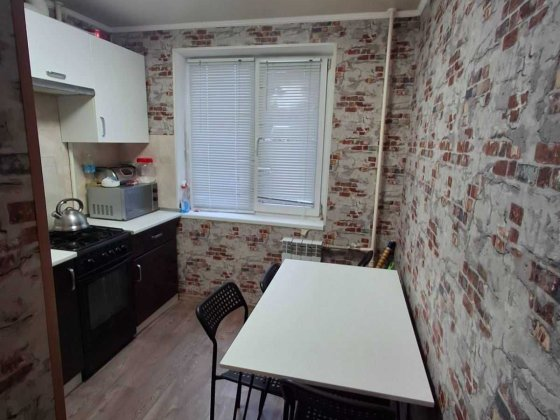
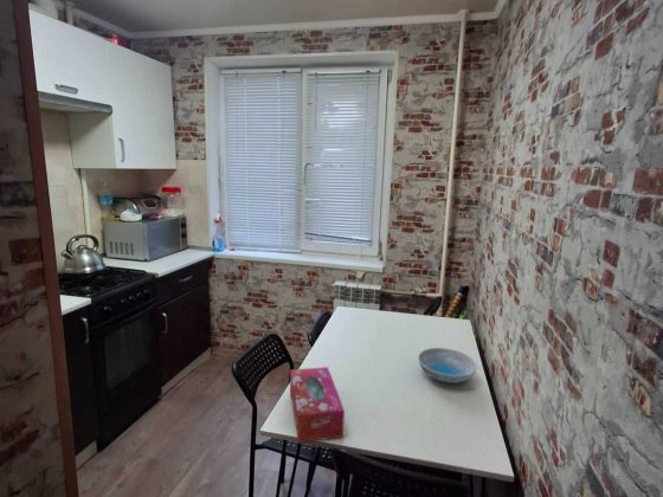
+ tissue box (314, 400)
+ dish (446, 368)
